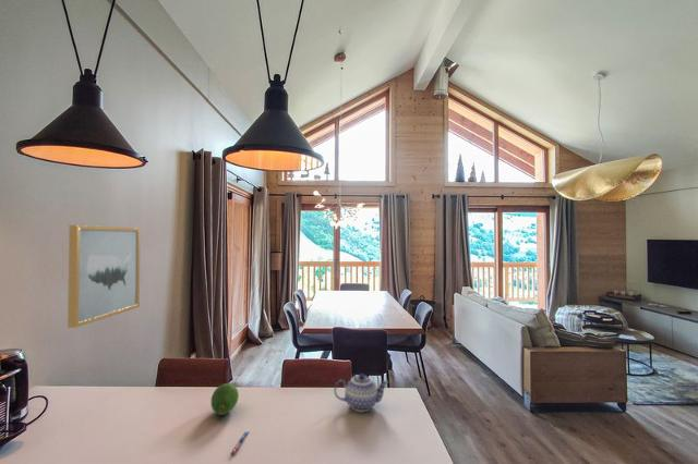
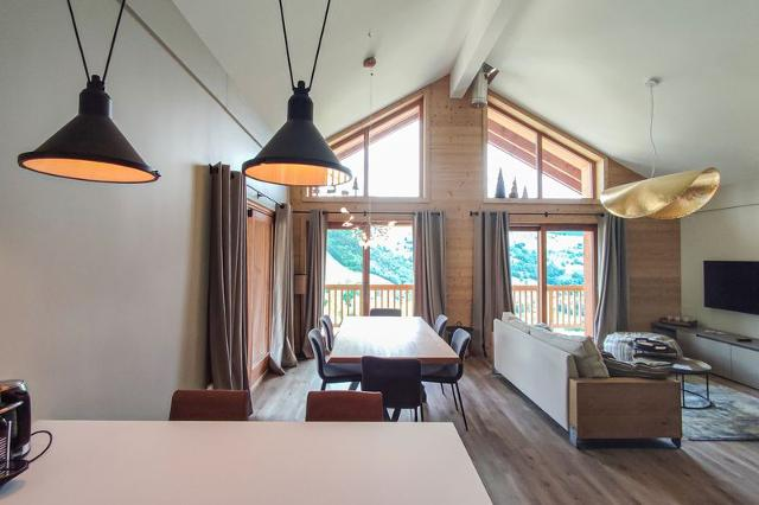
- fruit (224, 399)
- pen (240, 441)
- wall art (108, 271)
- teapot (361, 390)
